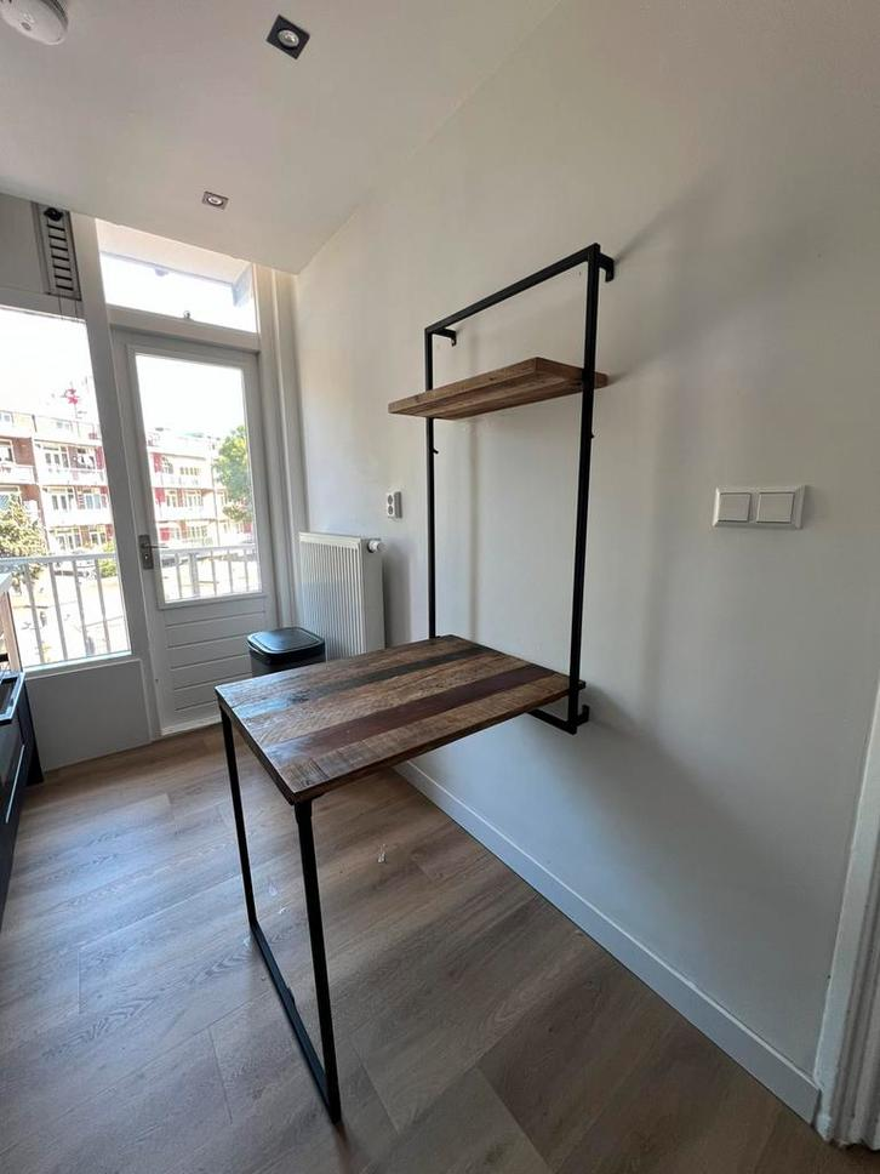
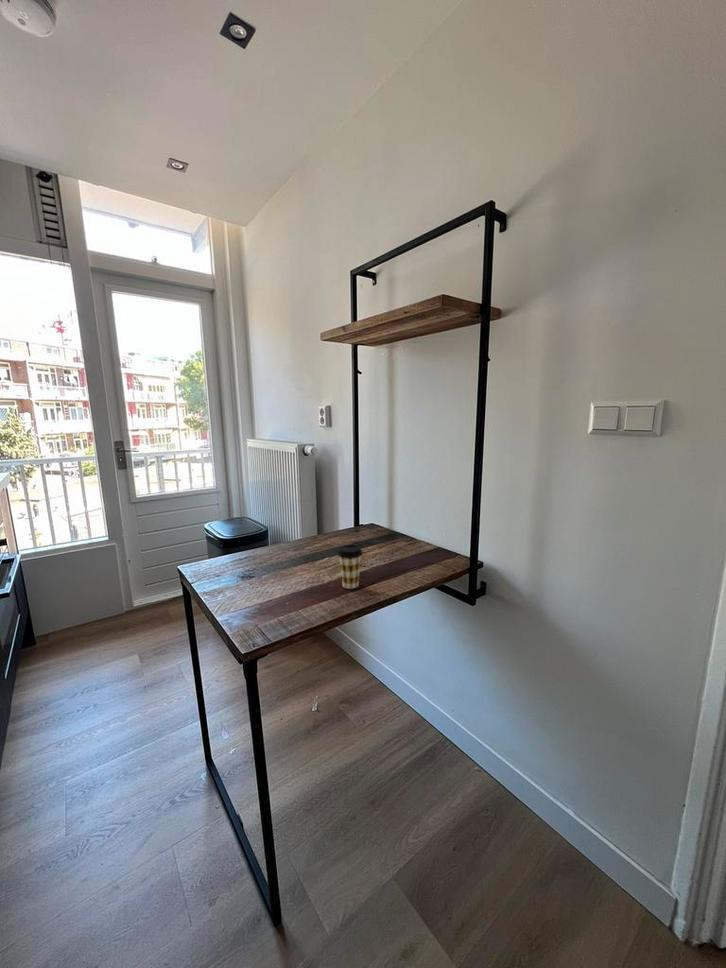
+ coffee cup (350, 566)
